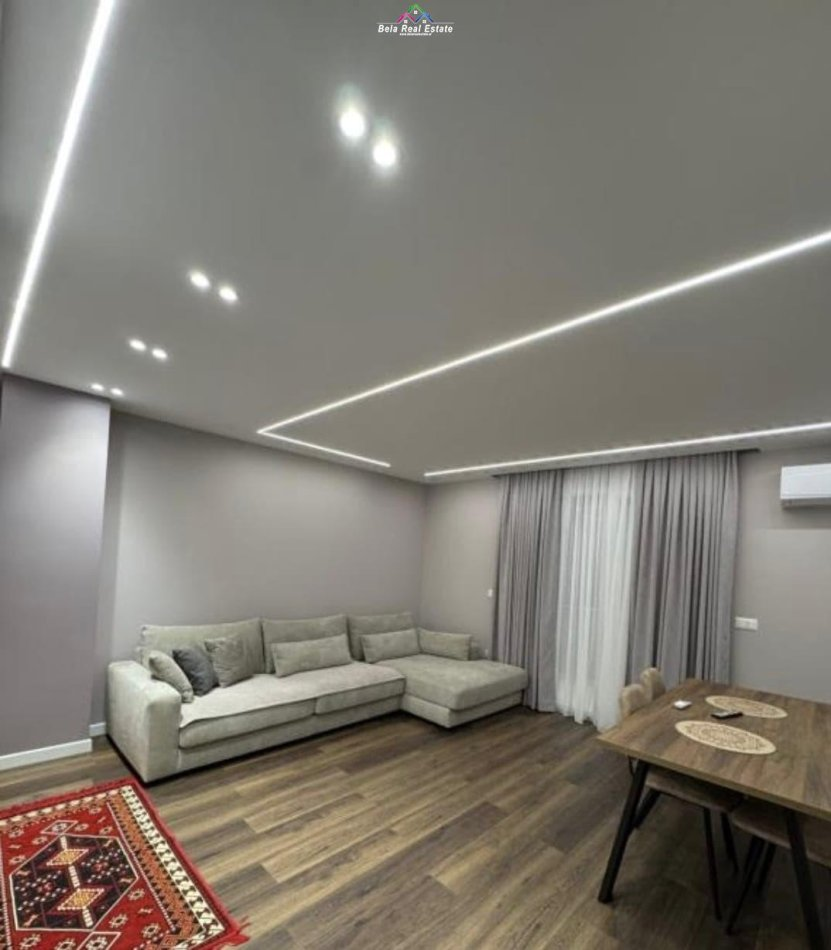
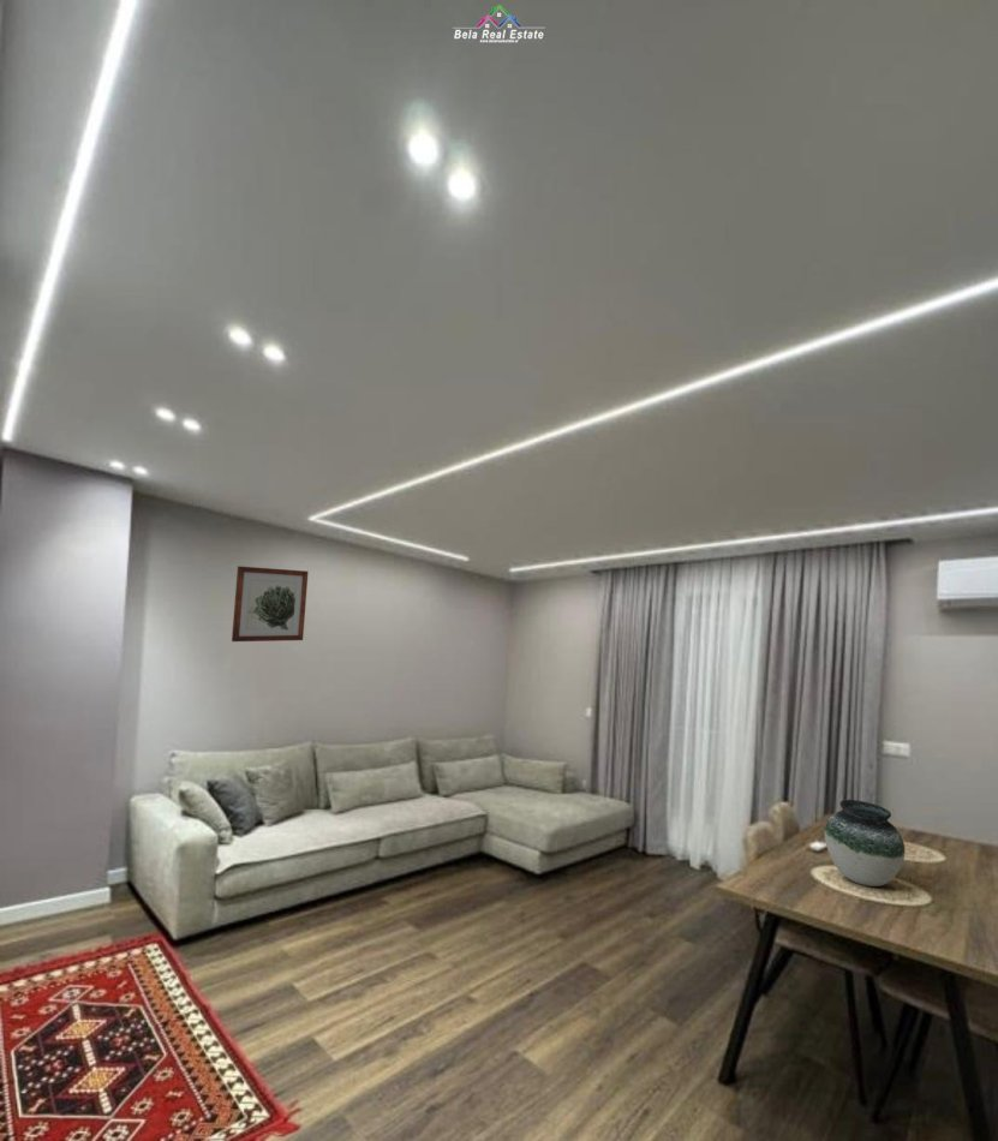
+ wall art (271, 604)
+ vase (862, 843)
